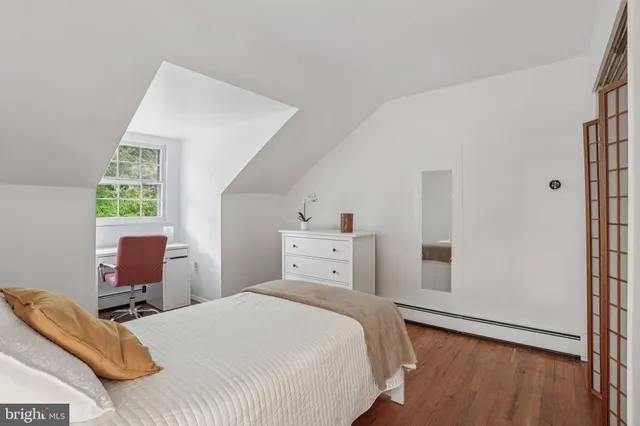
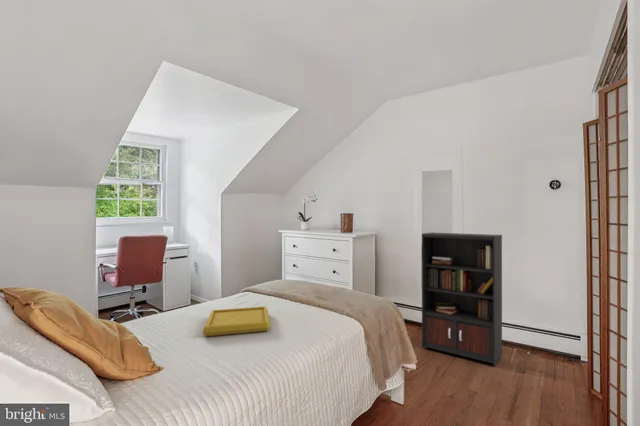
+ serving tray (238, 319)
+ bookcase (474, 292)
